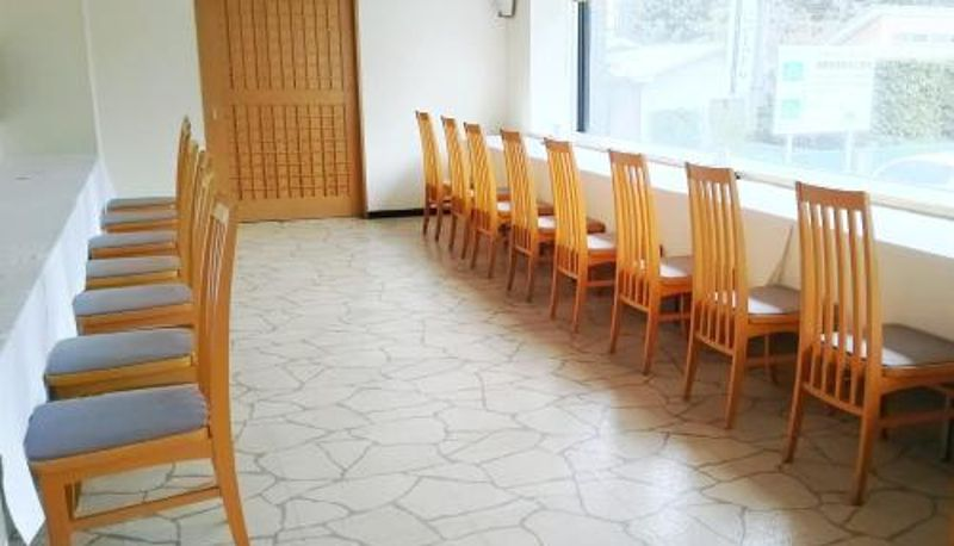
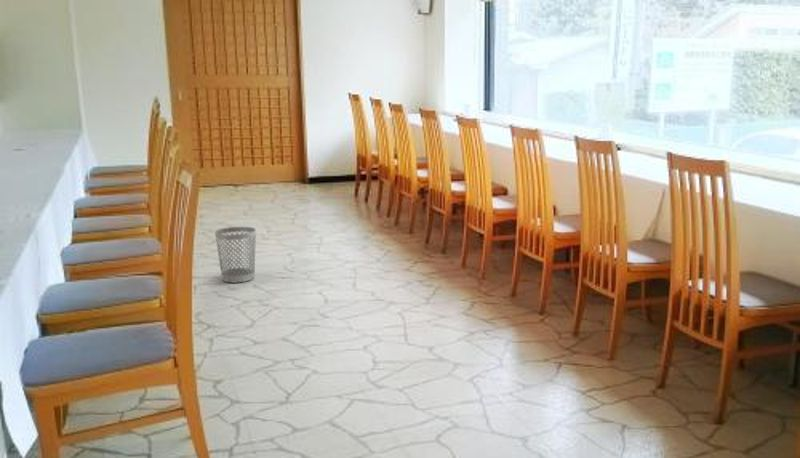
+ wastebasket (236, 254)
